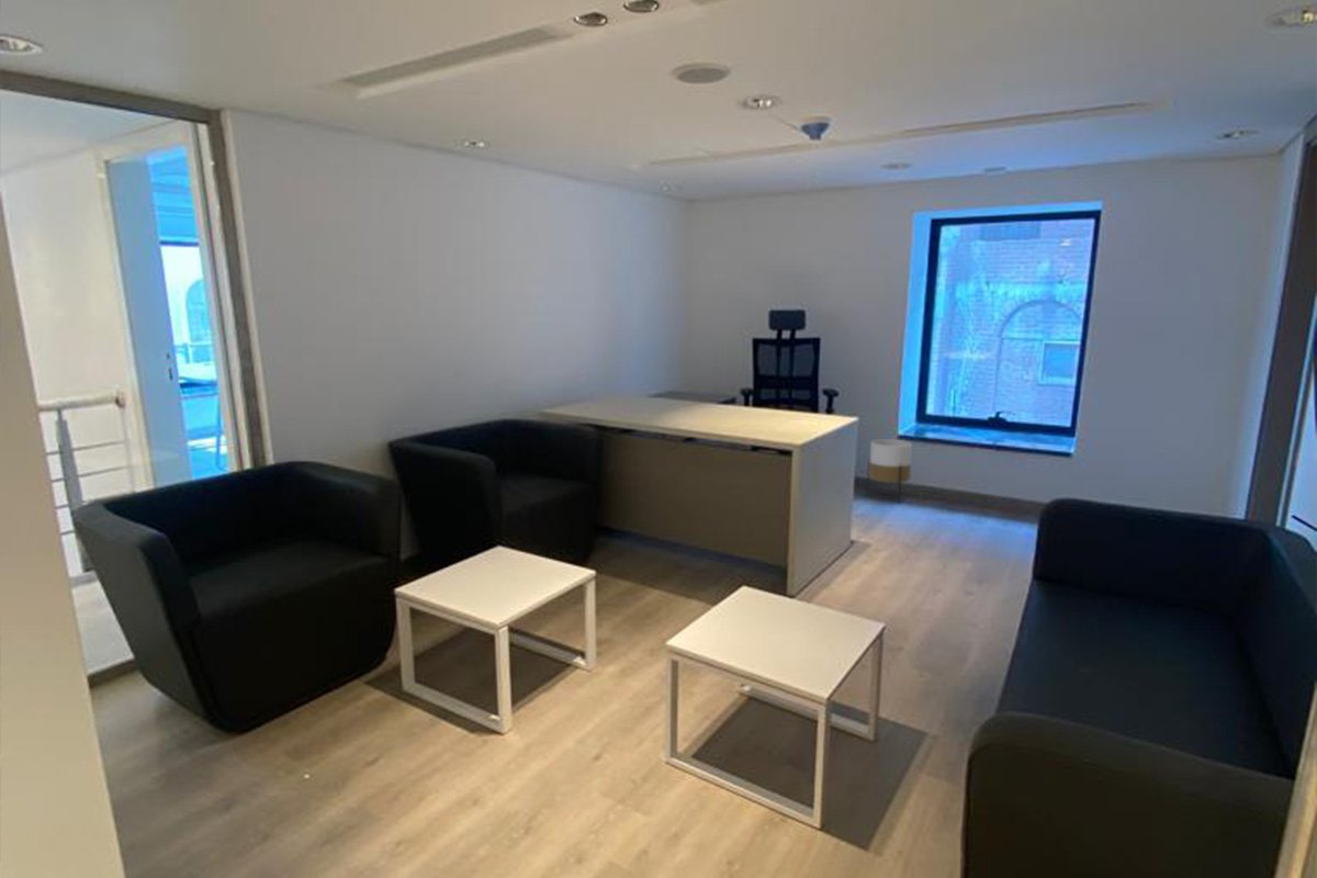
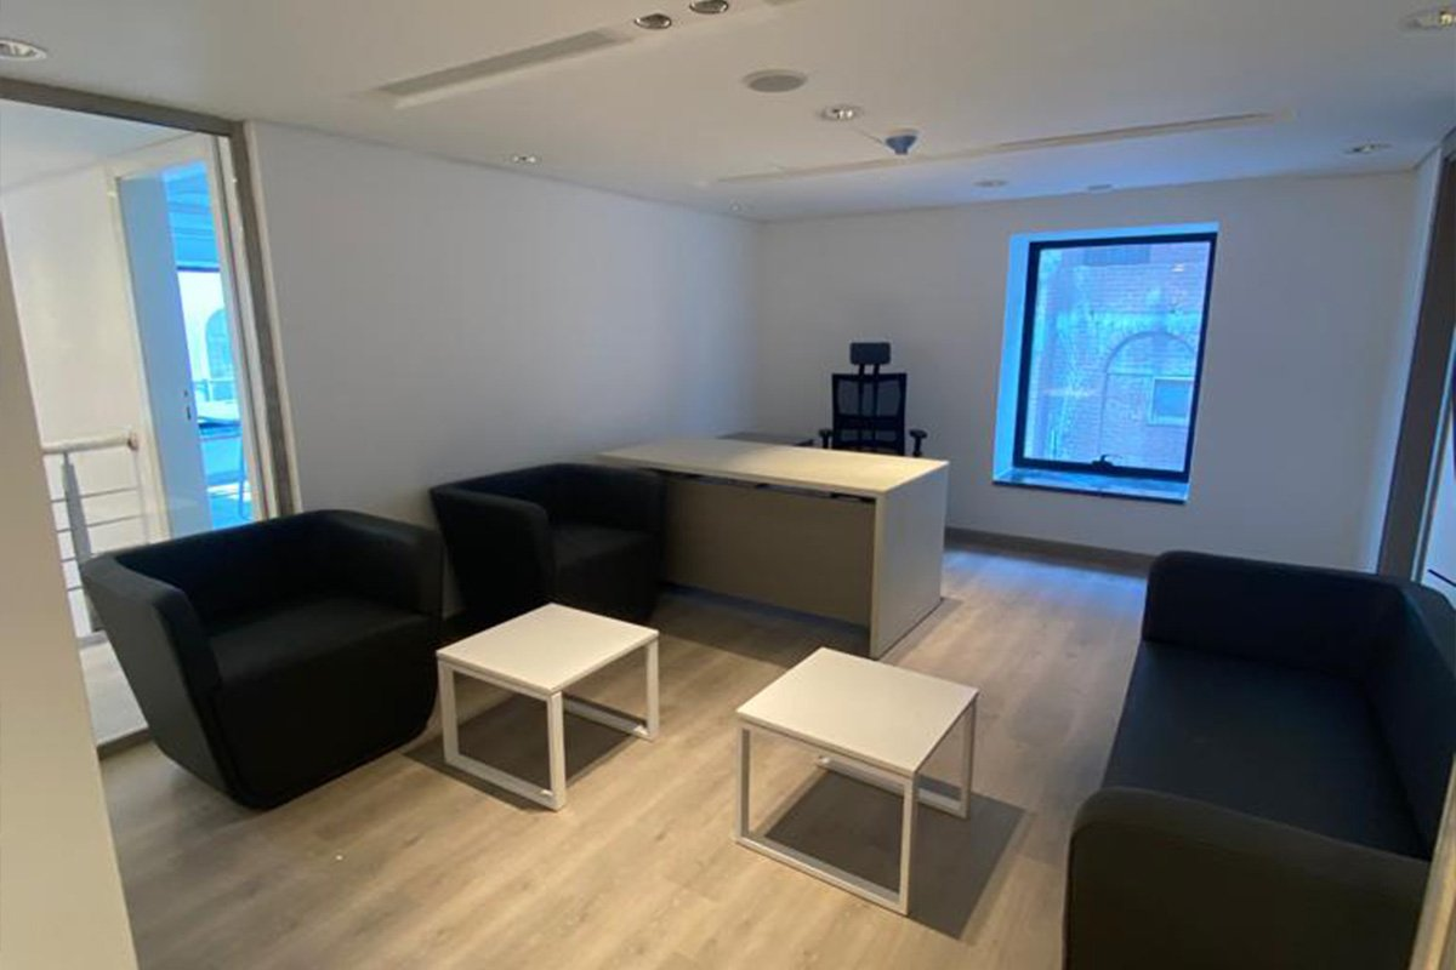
- planter (889, 470)
